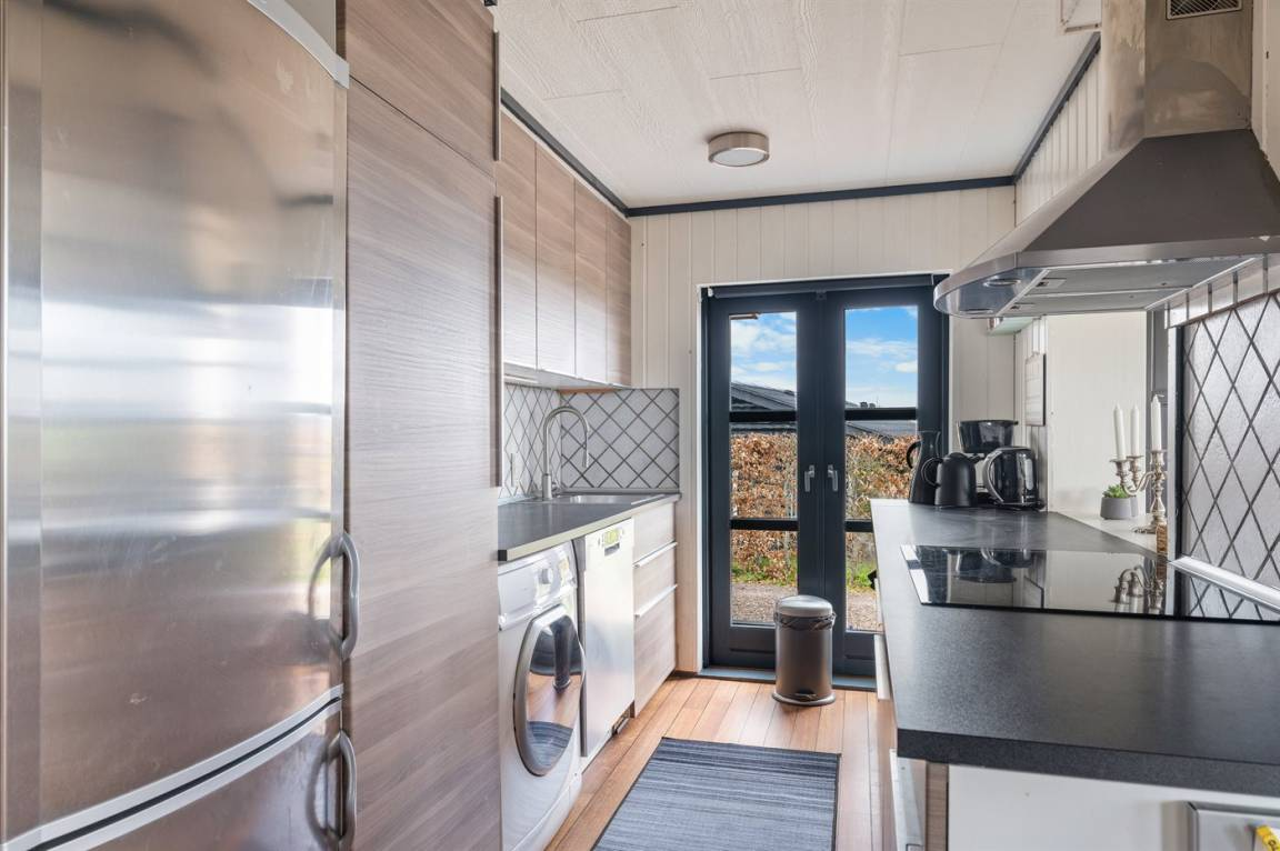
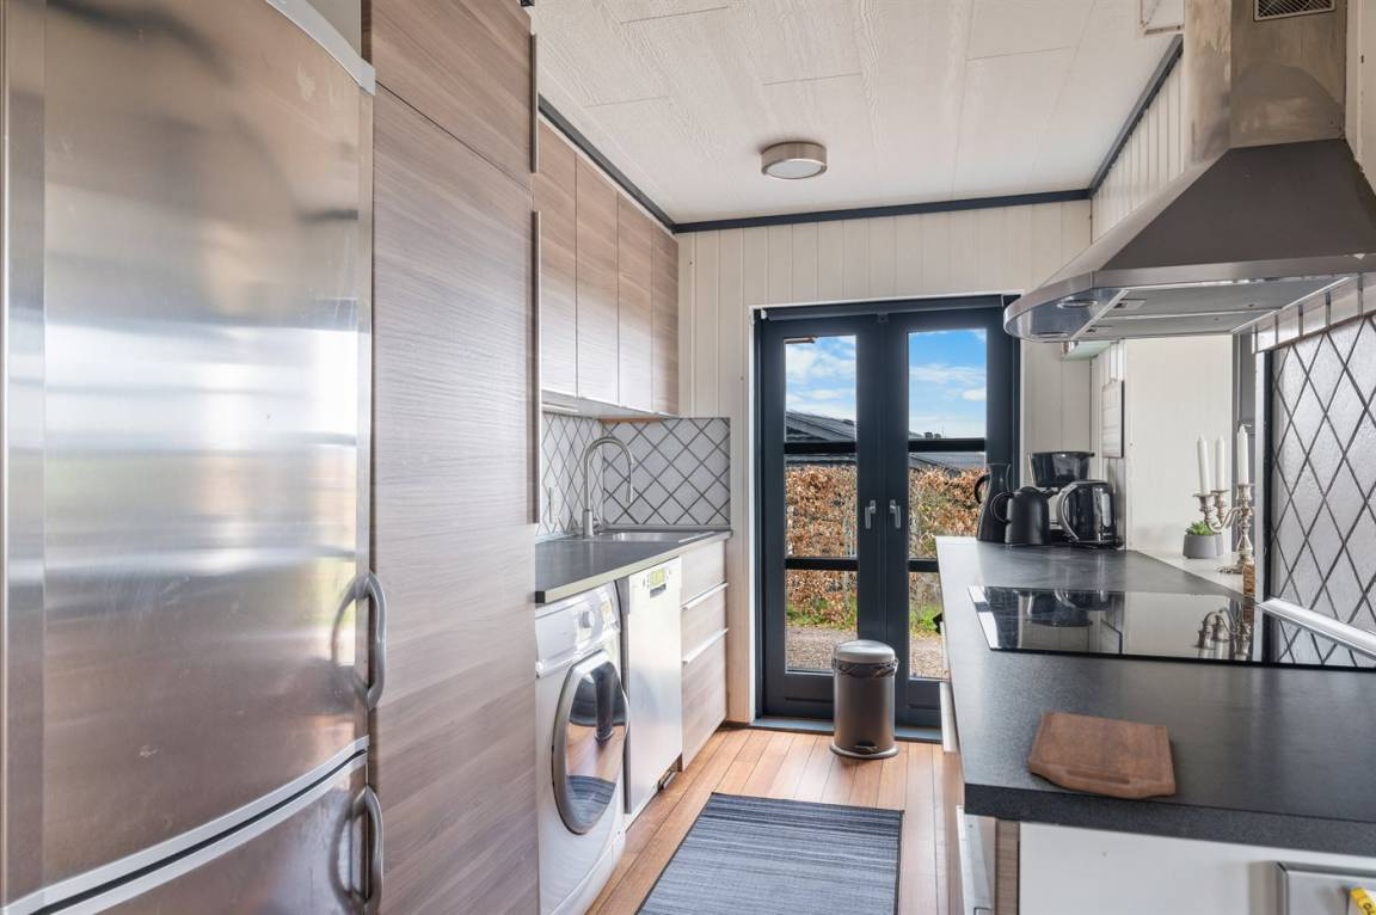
+ cutting board (1100, 751)
